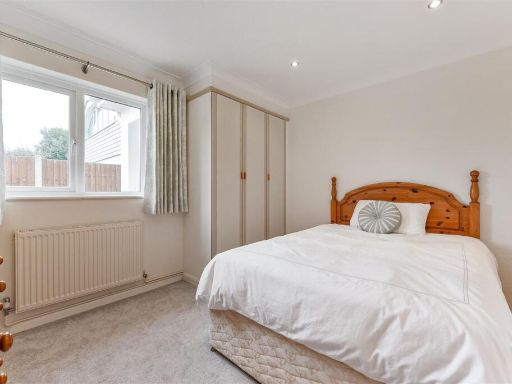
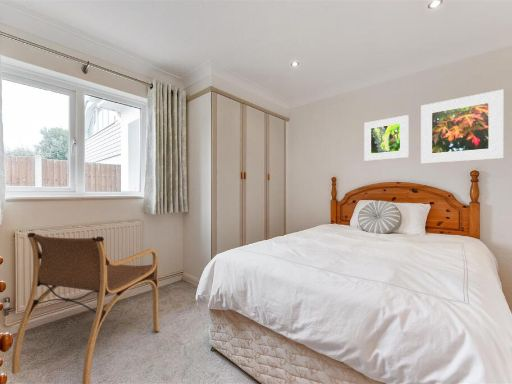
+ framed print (458, 129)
+ armchair (96, 288)
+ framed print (385, 139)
